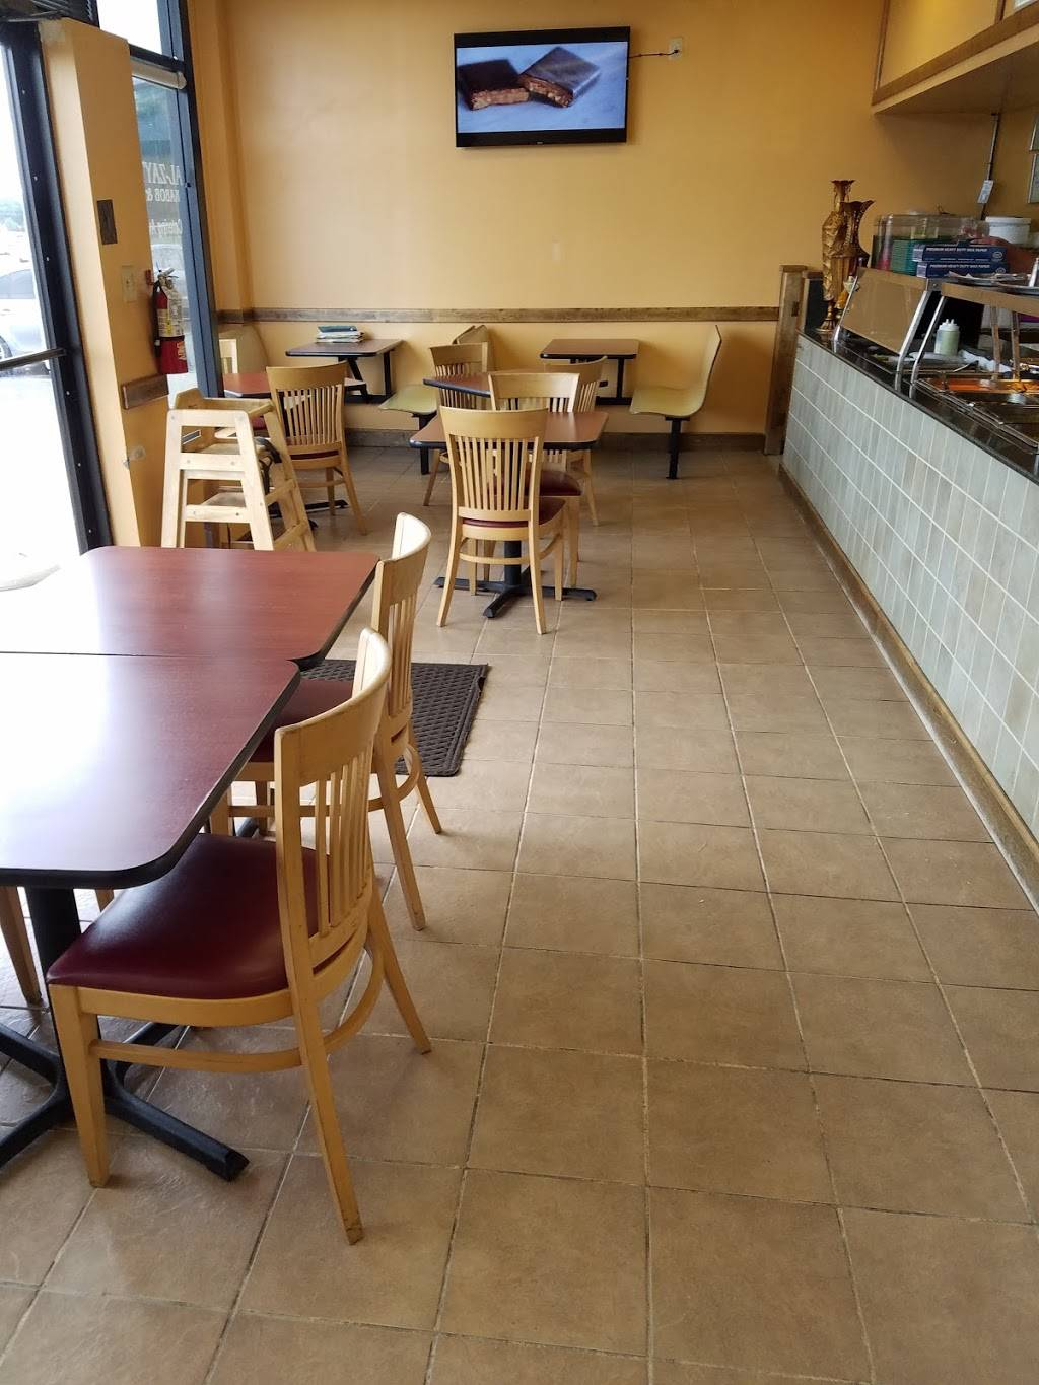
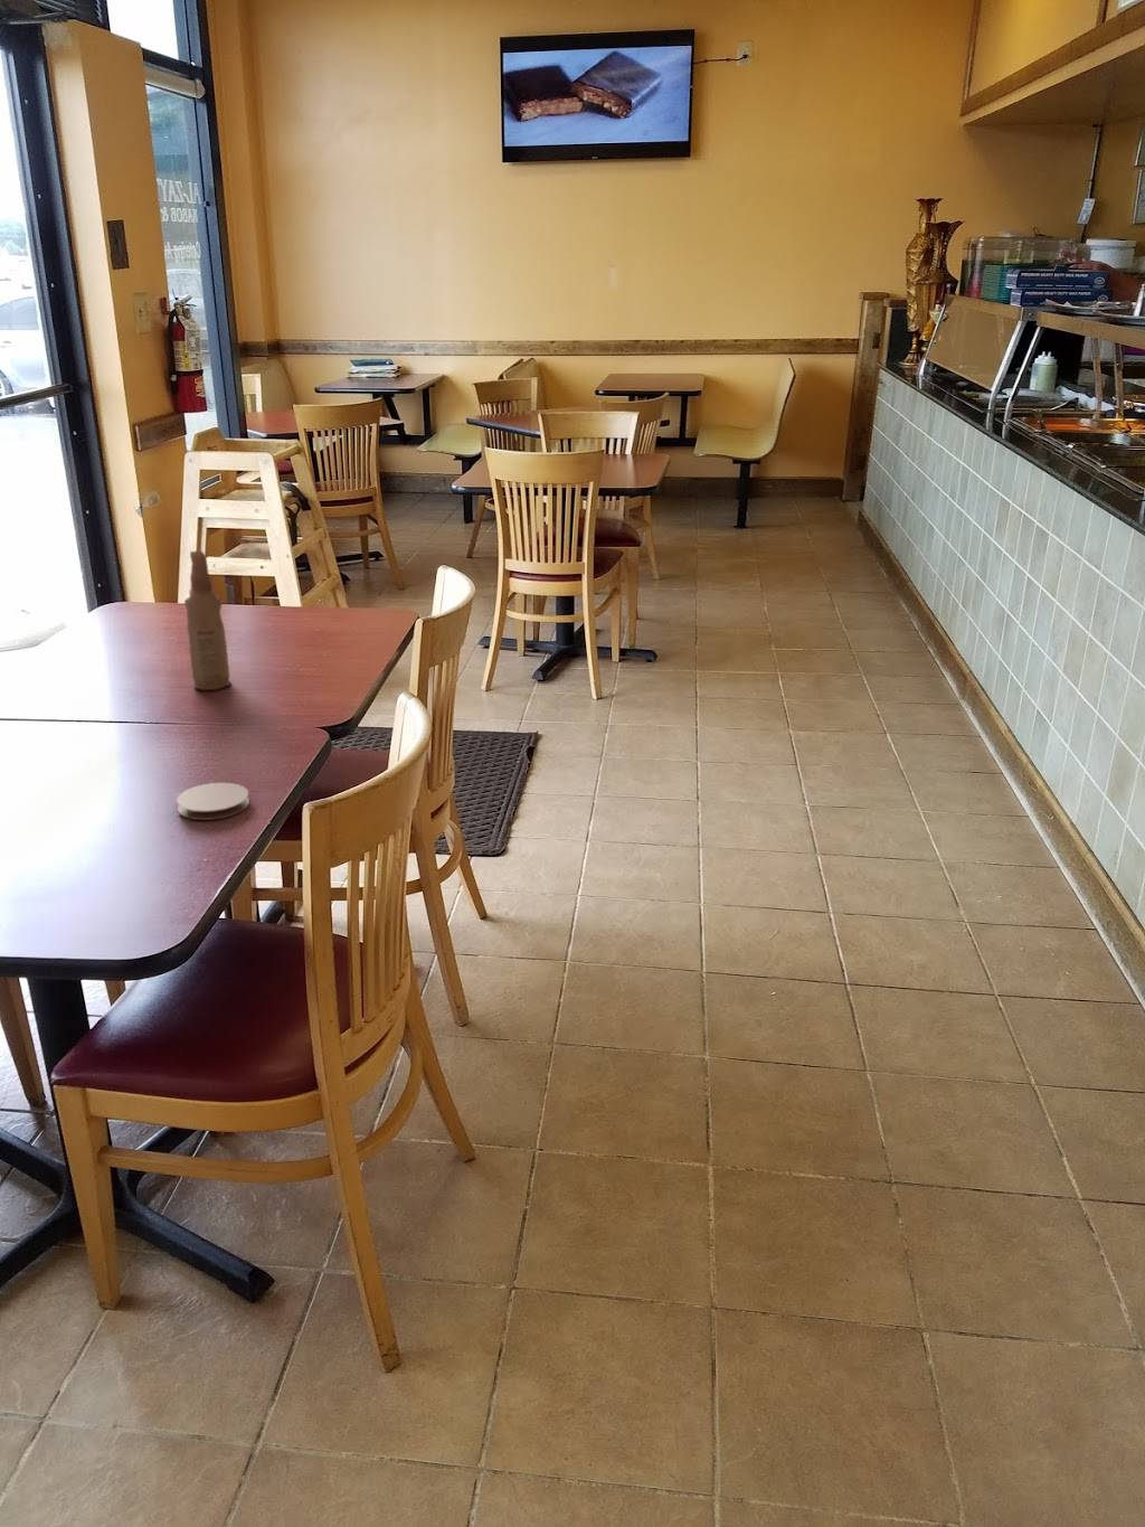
+ coaster (213, 800)
+ bottle (204, 619)
